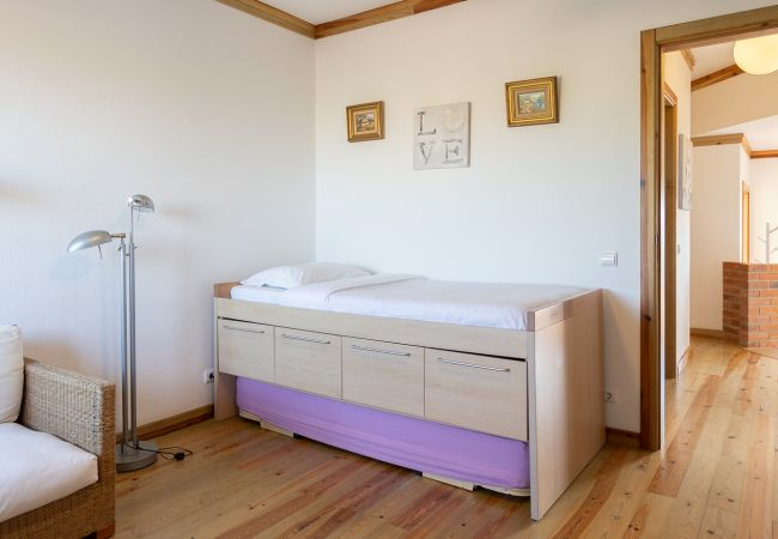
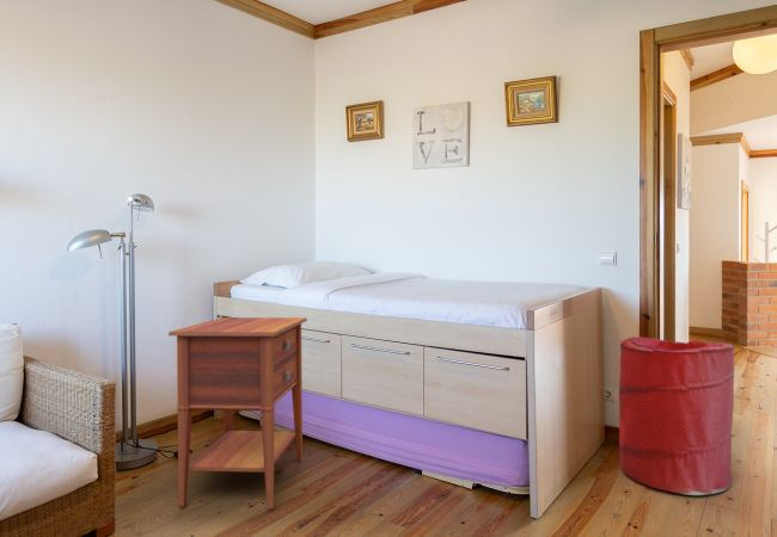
+ nightstand (245, 402)
+ laundry hamper (674, 406)
